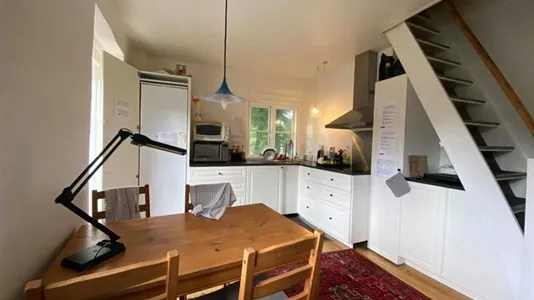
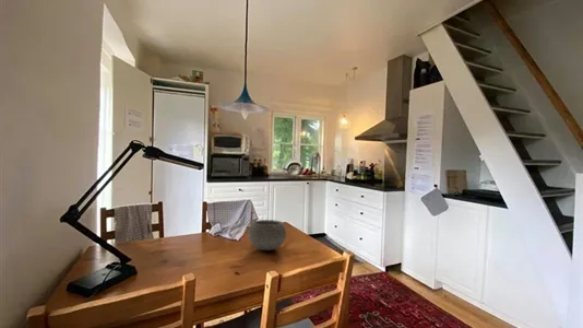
+ bowl (266, 235)
